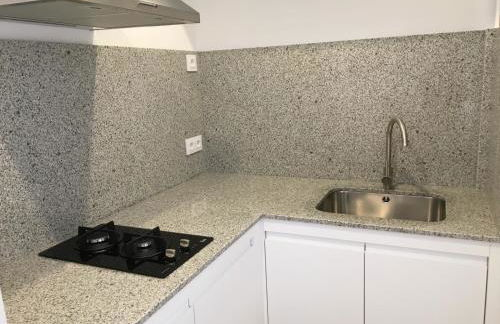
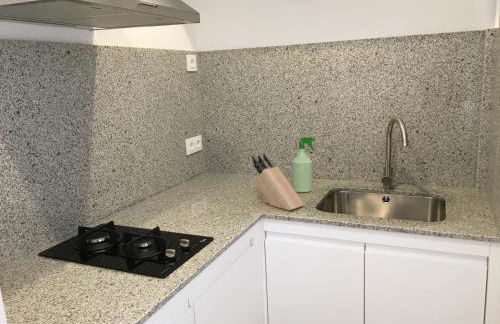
+ knife block (275, 180)
+ spray bottle (302, 164)
